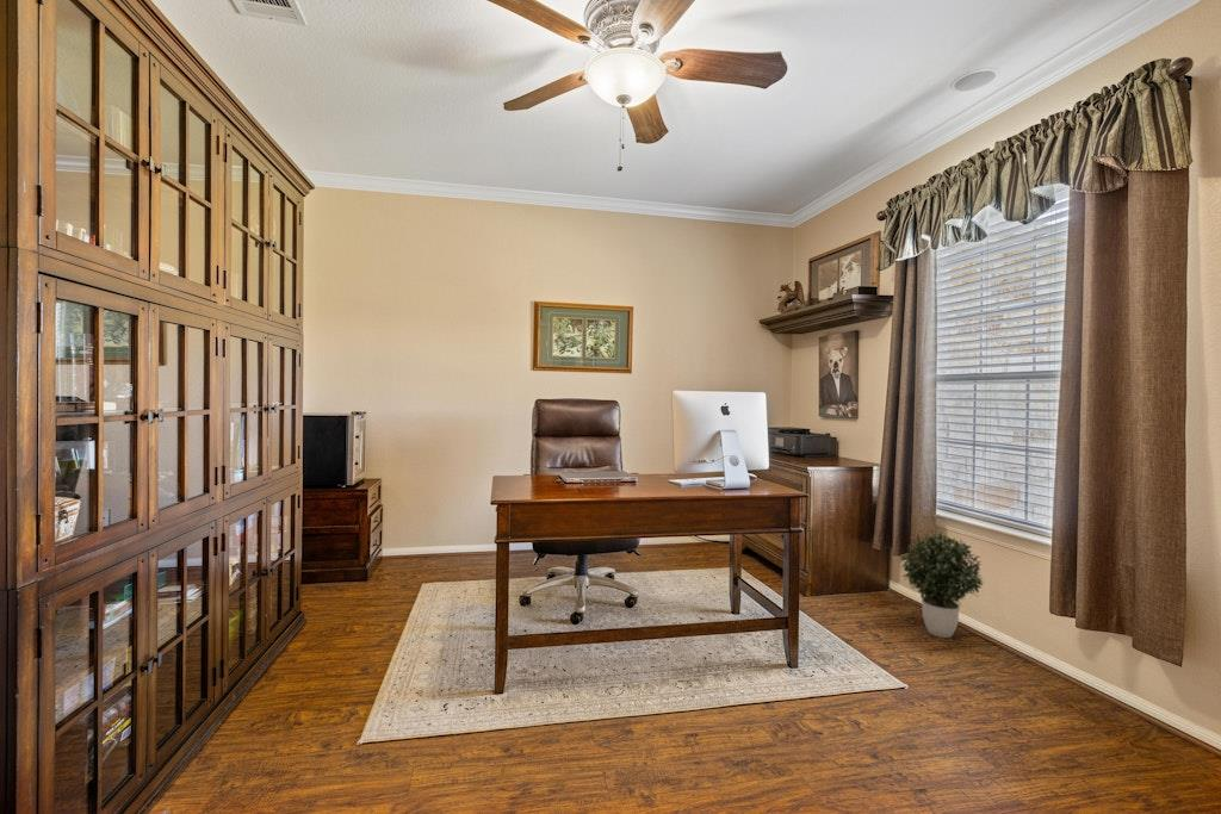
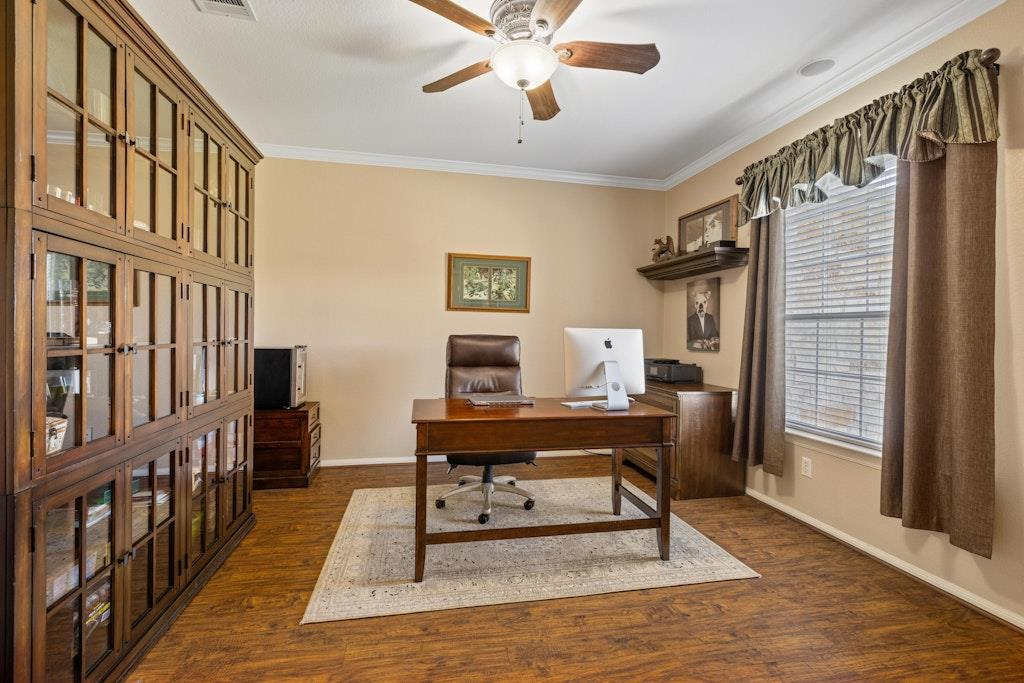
- potted plant (941, 584)
